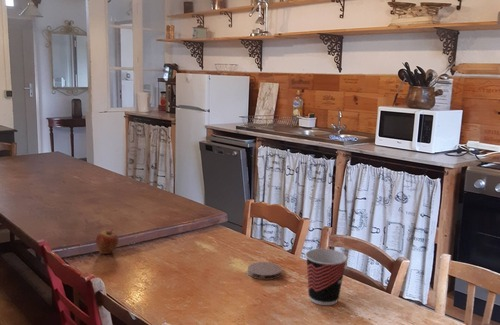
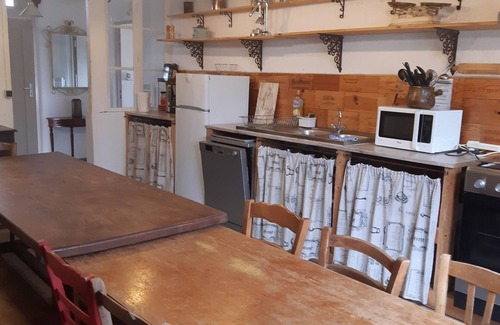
- coaster (264, 270)
- cup (324, 277)
- fruit (107, 240)
